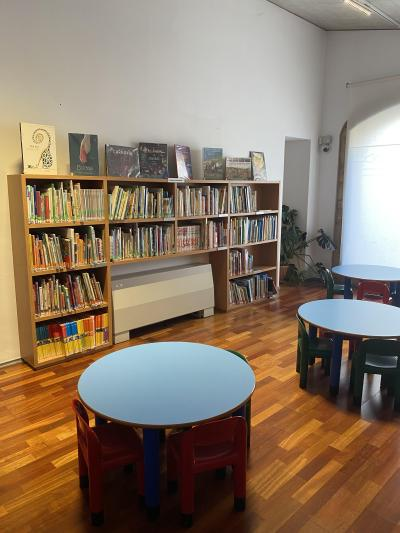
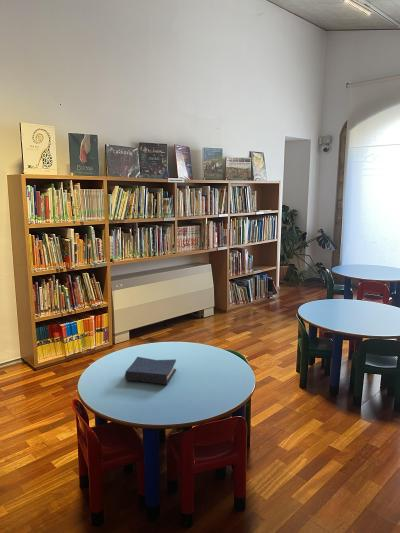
+ hardback book (151, 370)
